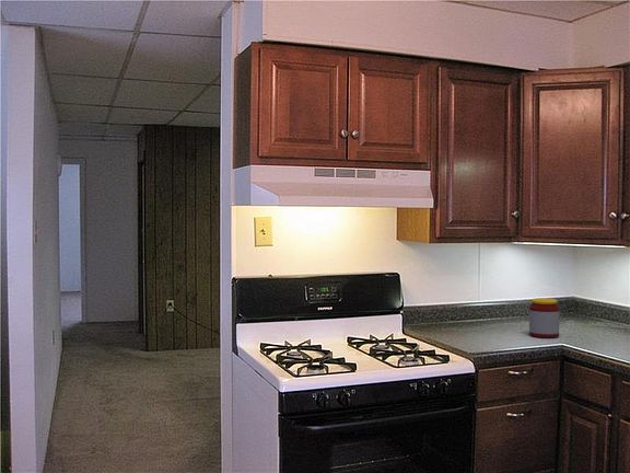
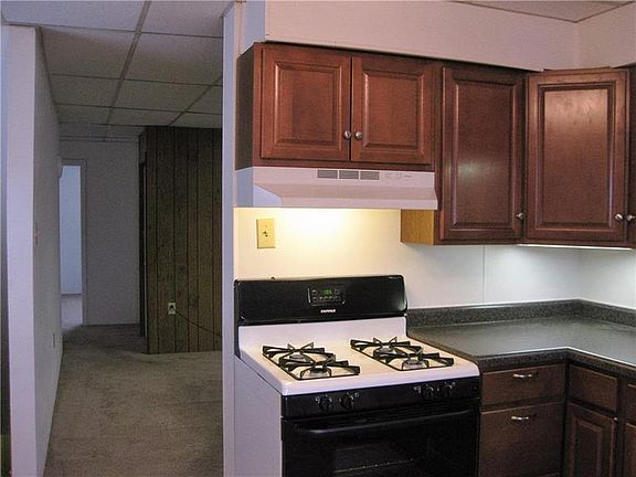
- jar (544, 318)
